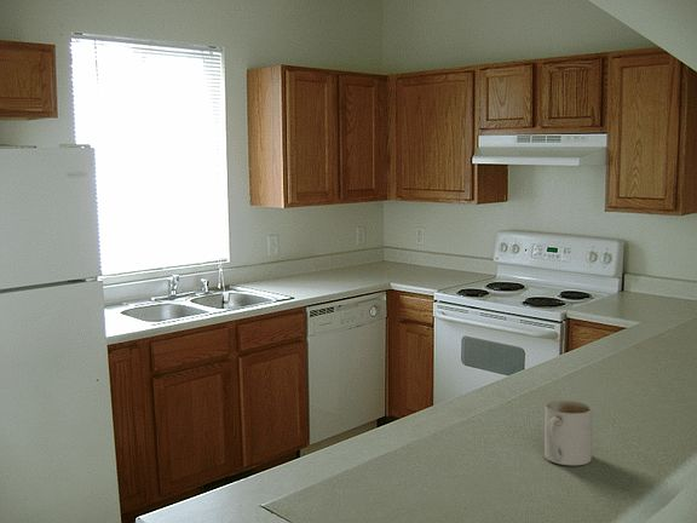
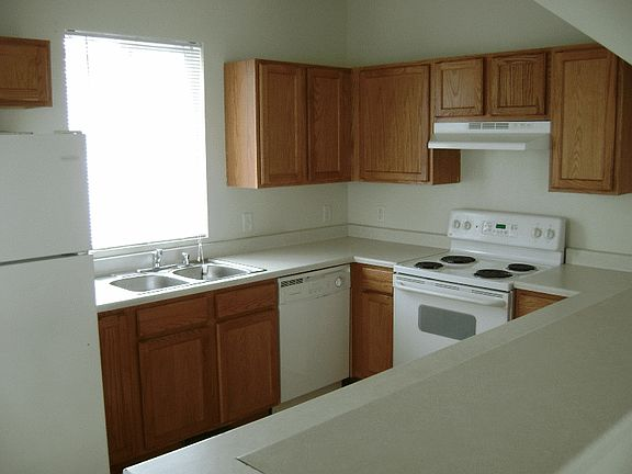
- mug (563, 435)
